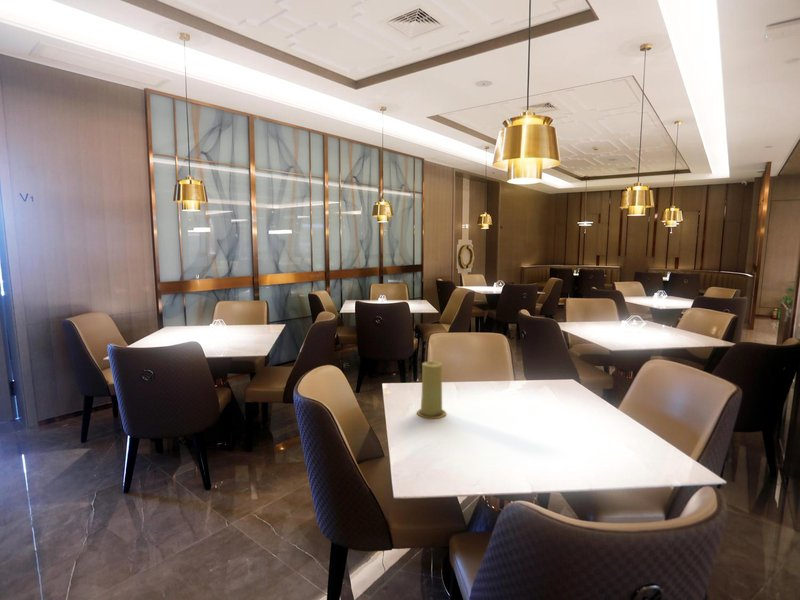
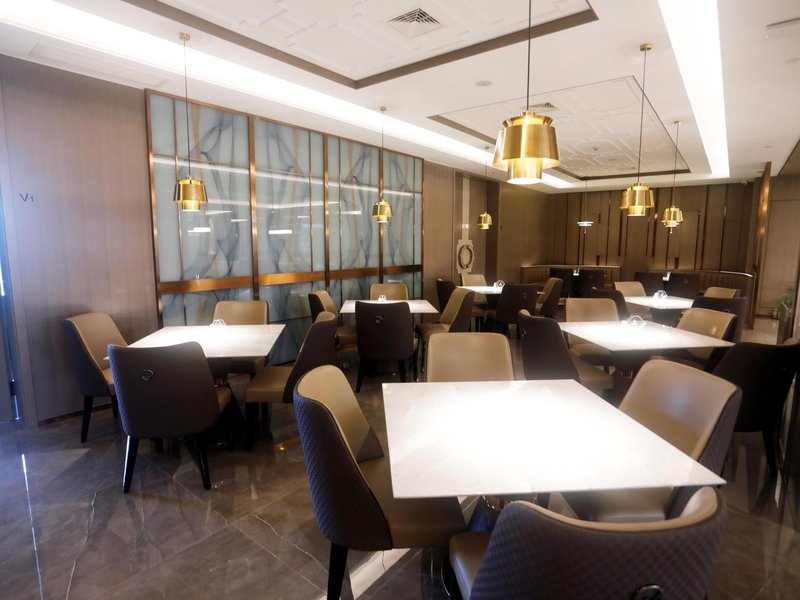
- candle (431, 388)
